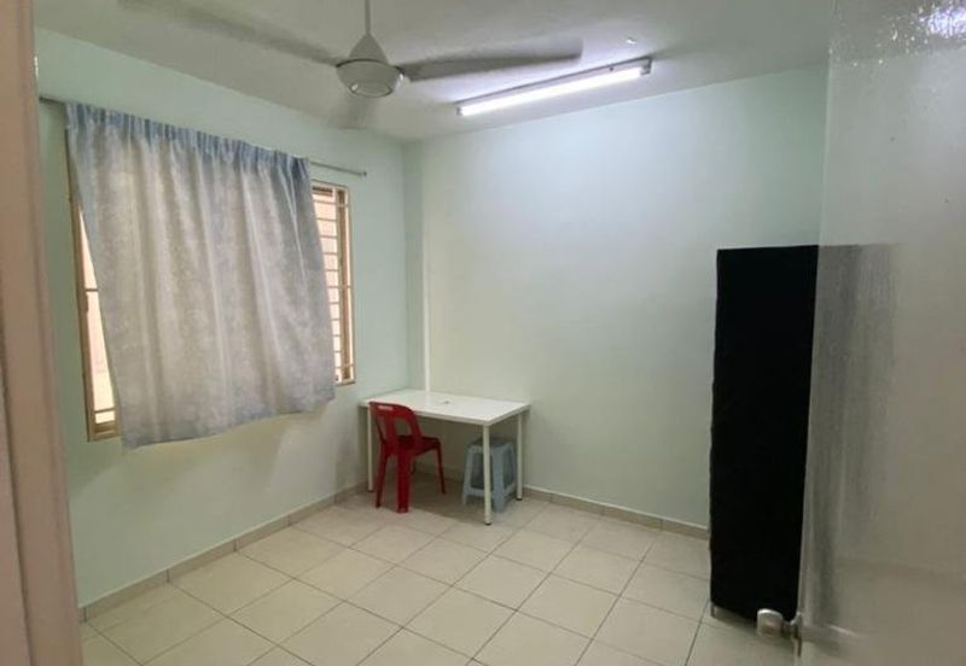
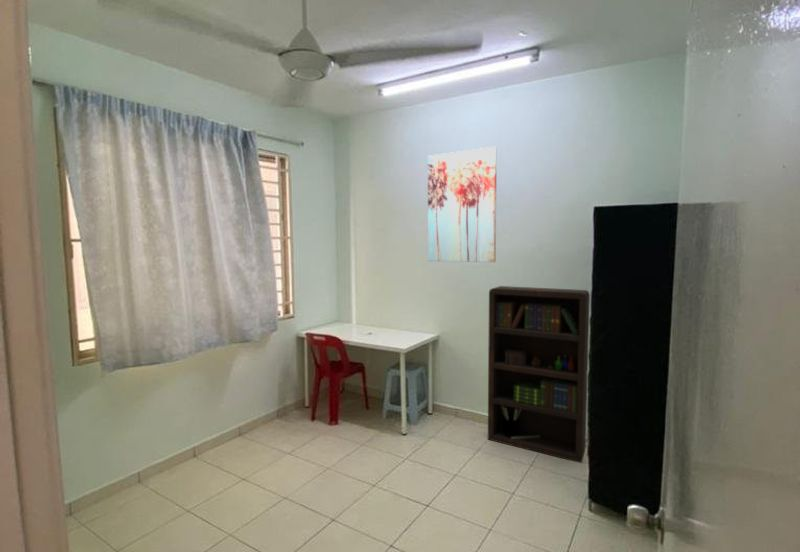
+ wall art (460, 207)
+ bookcase (536, 368)
